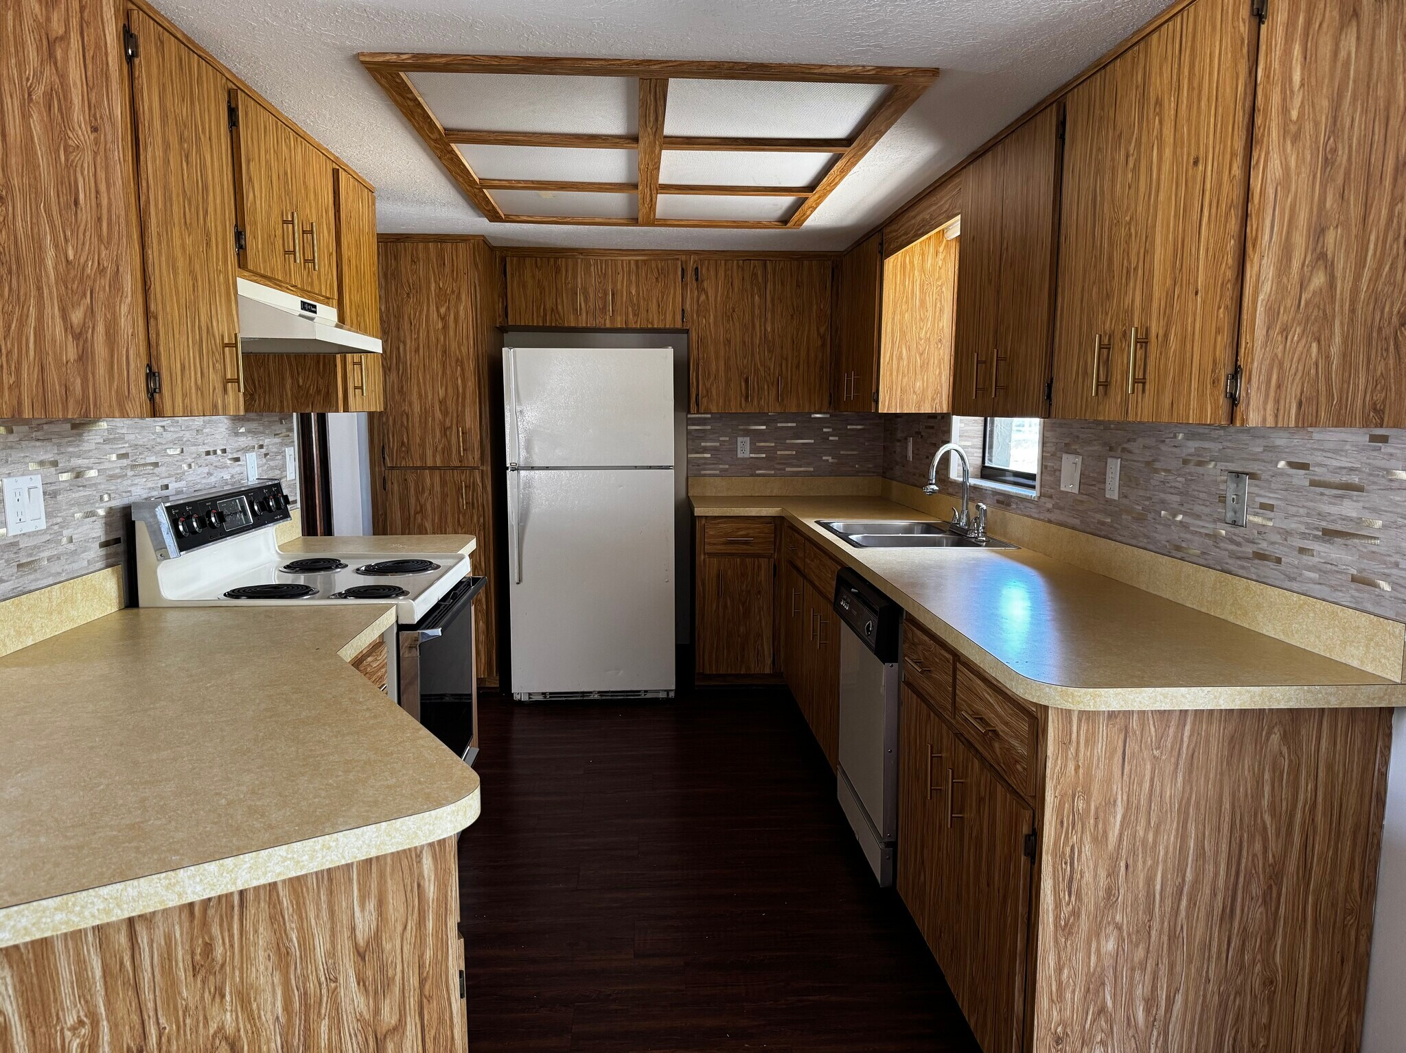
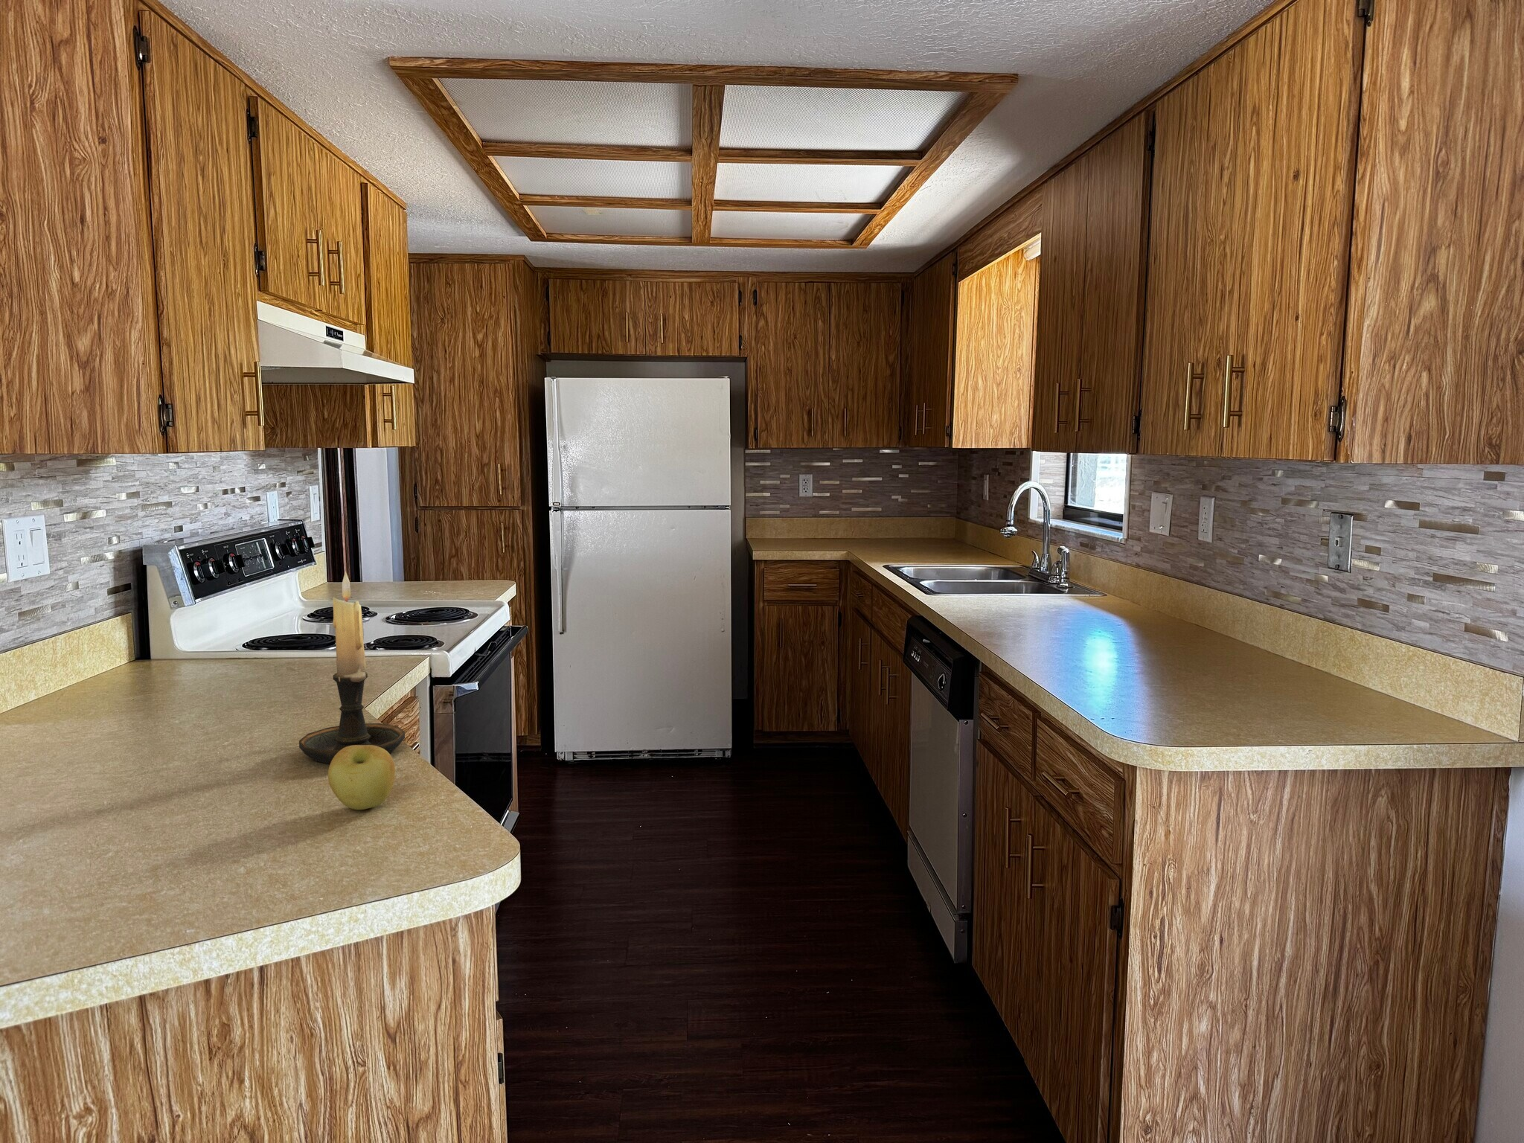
+ candle holder (349, 659)
+ apple (361, 777)
